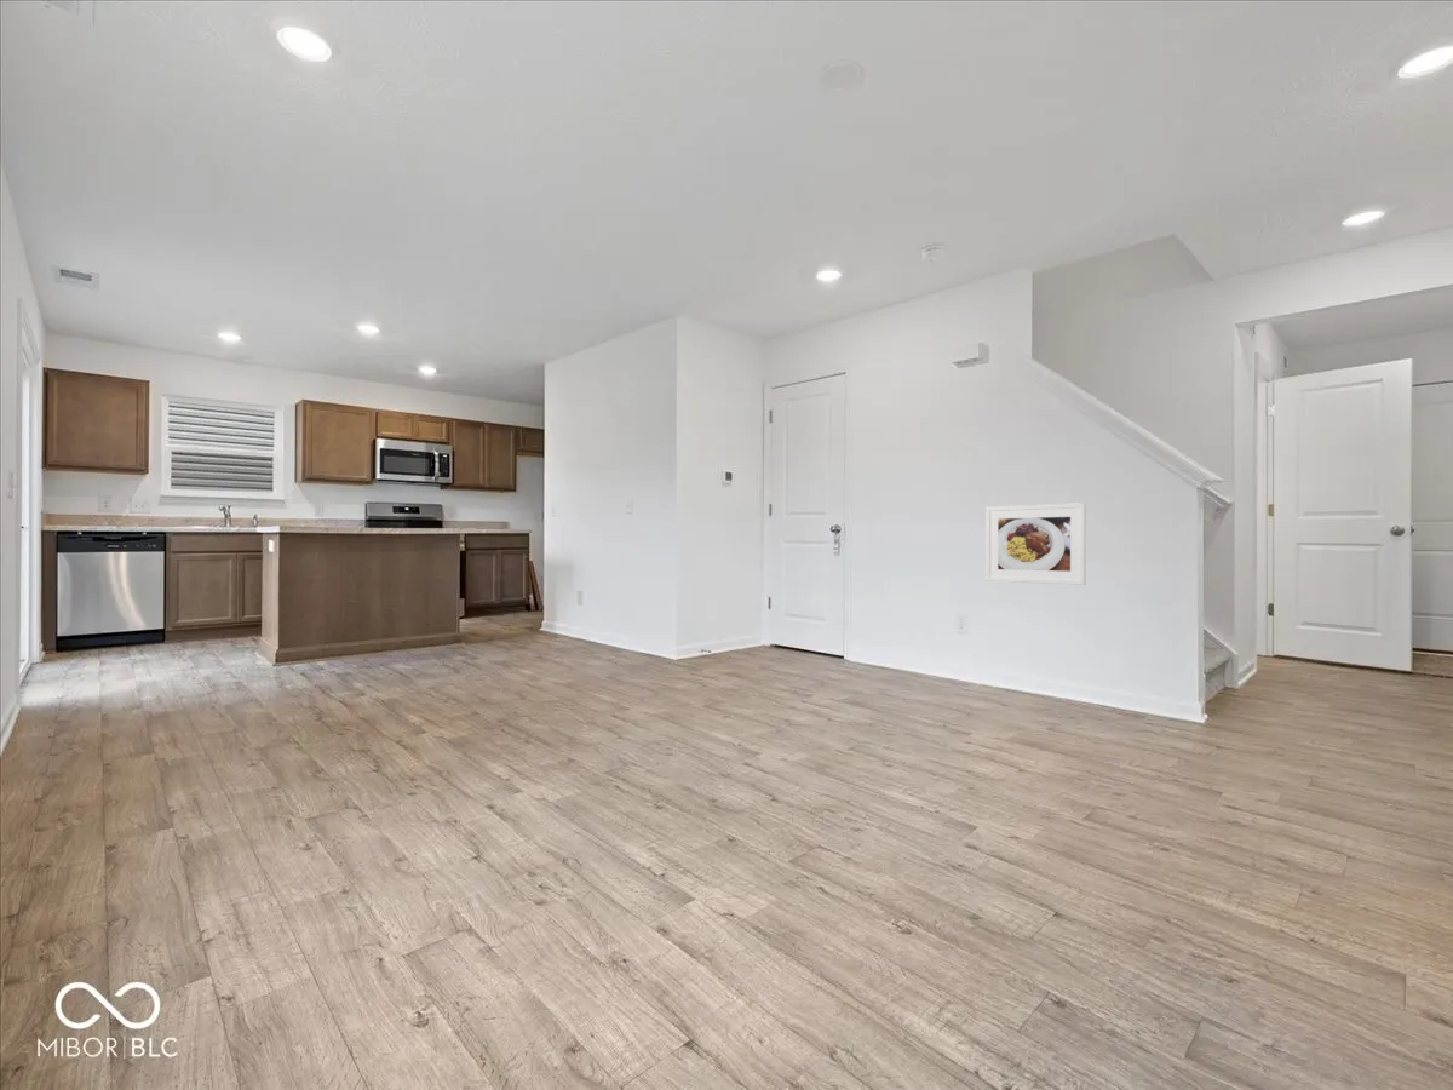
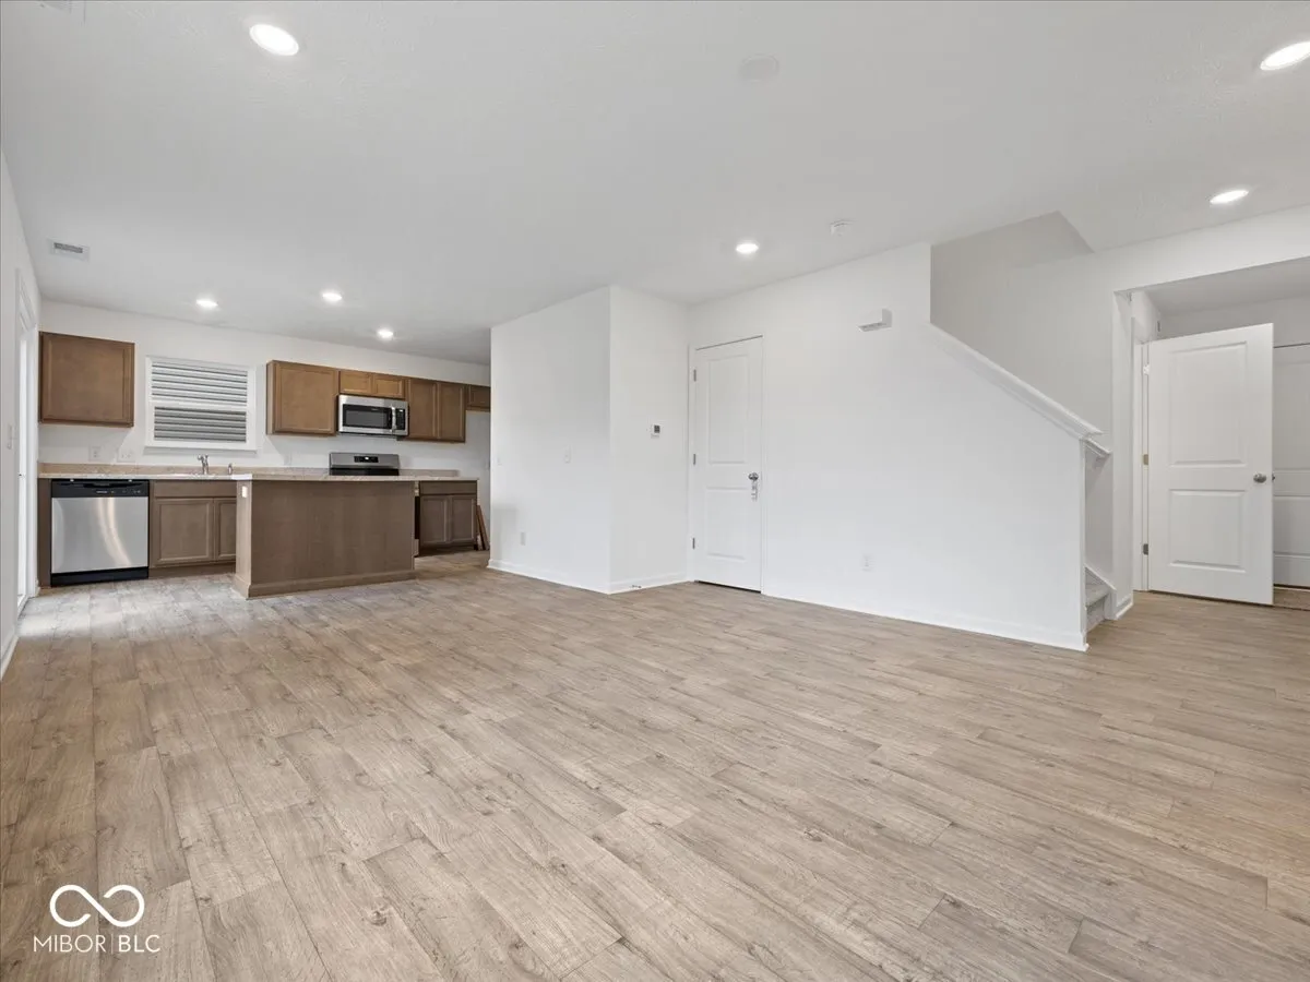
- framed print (1033, 544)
